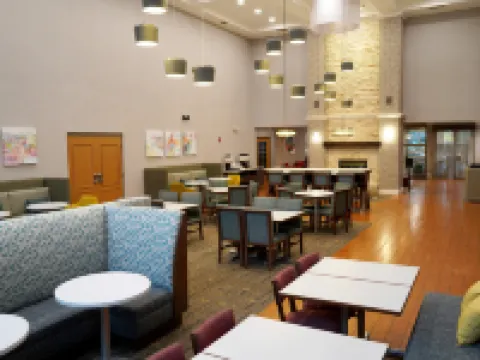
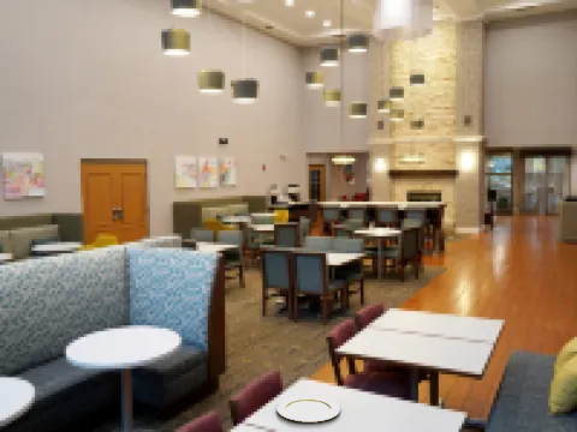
+ plate (308, 408)
